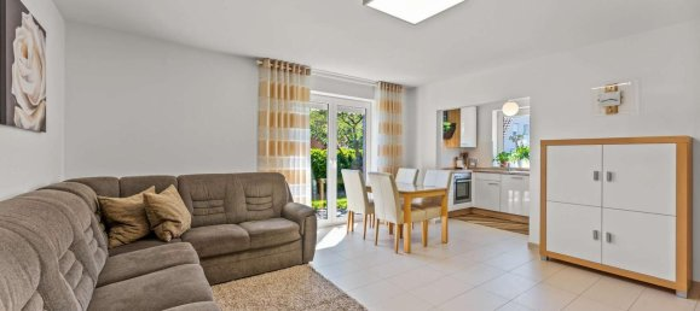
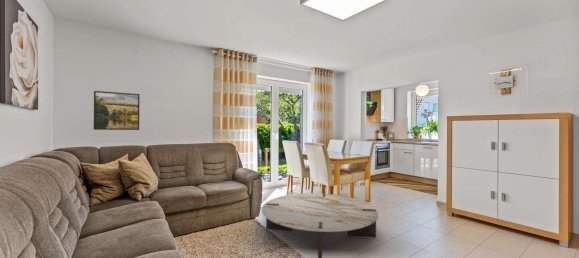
+ coffee table (318, 219)
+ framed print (117, 111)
